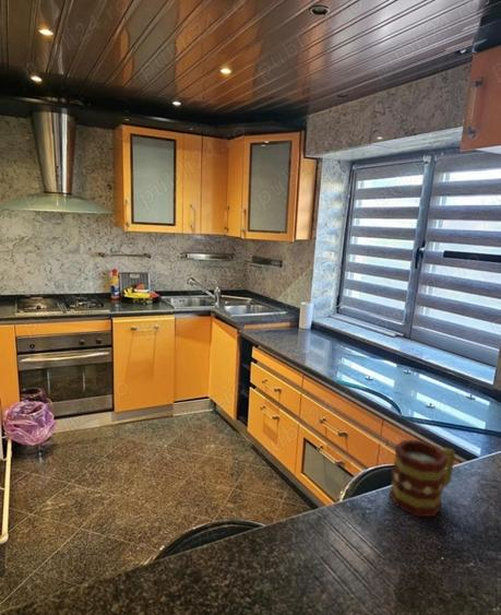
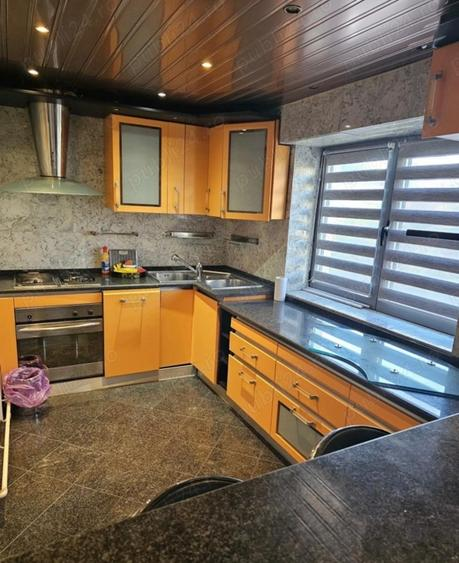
- mug (426, 474)
